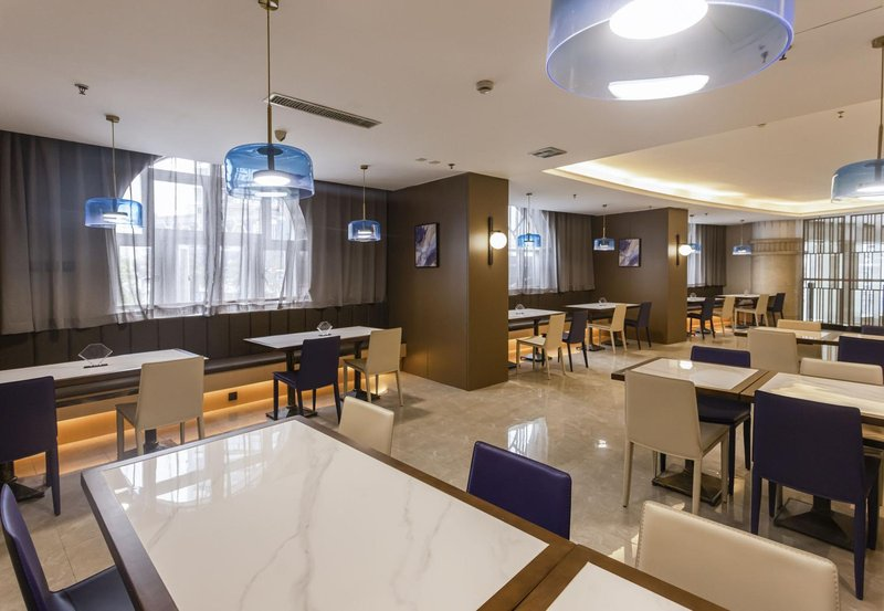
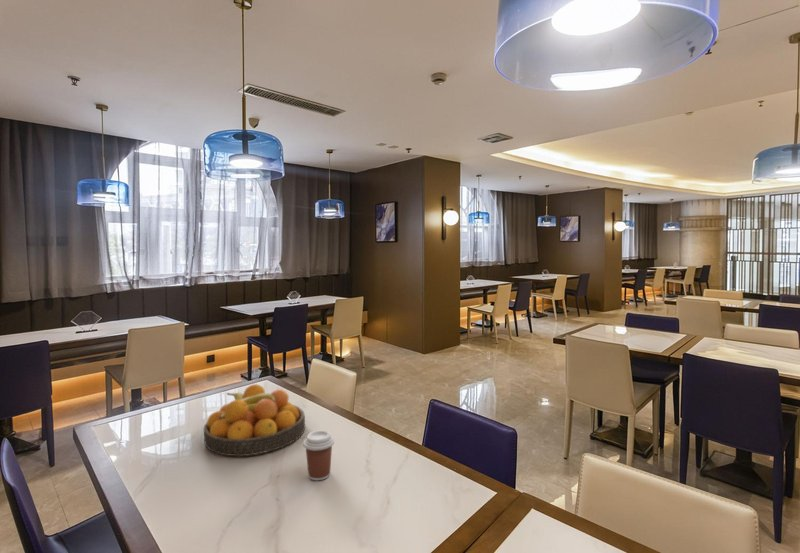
+ coffee cup (319, 454)
+ fruit bowl (255, 412)
